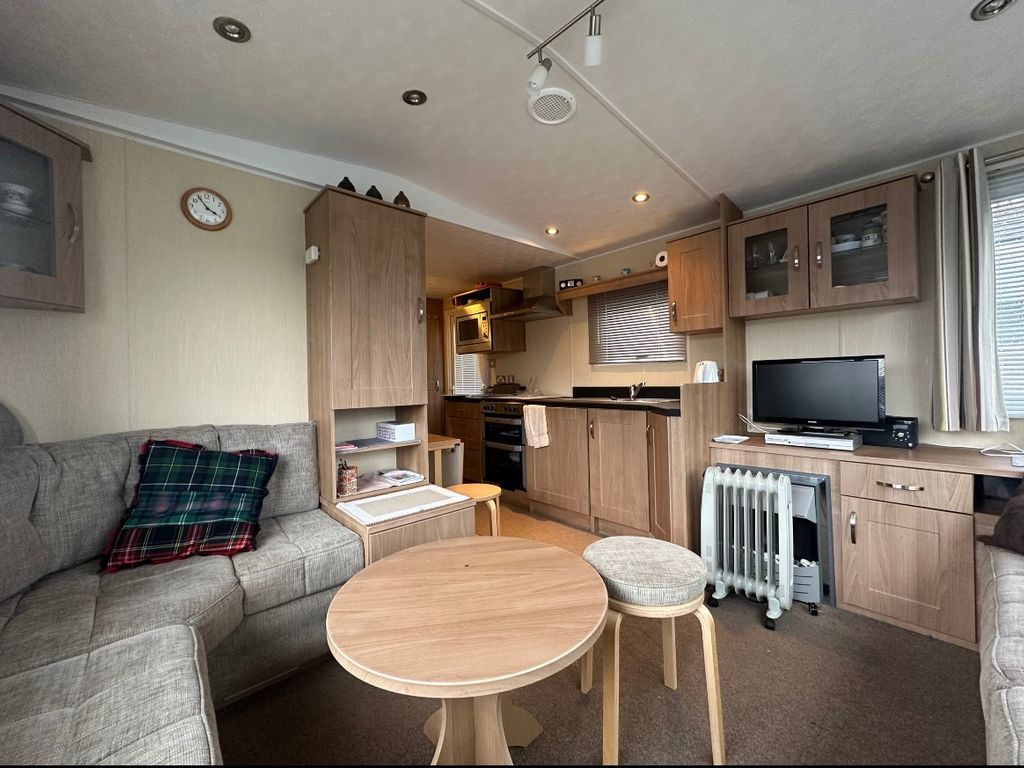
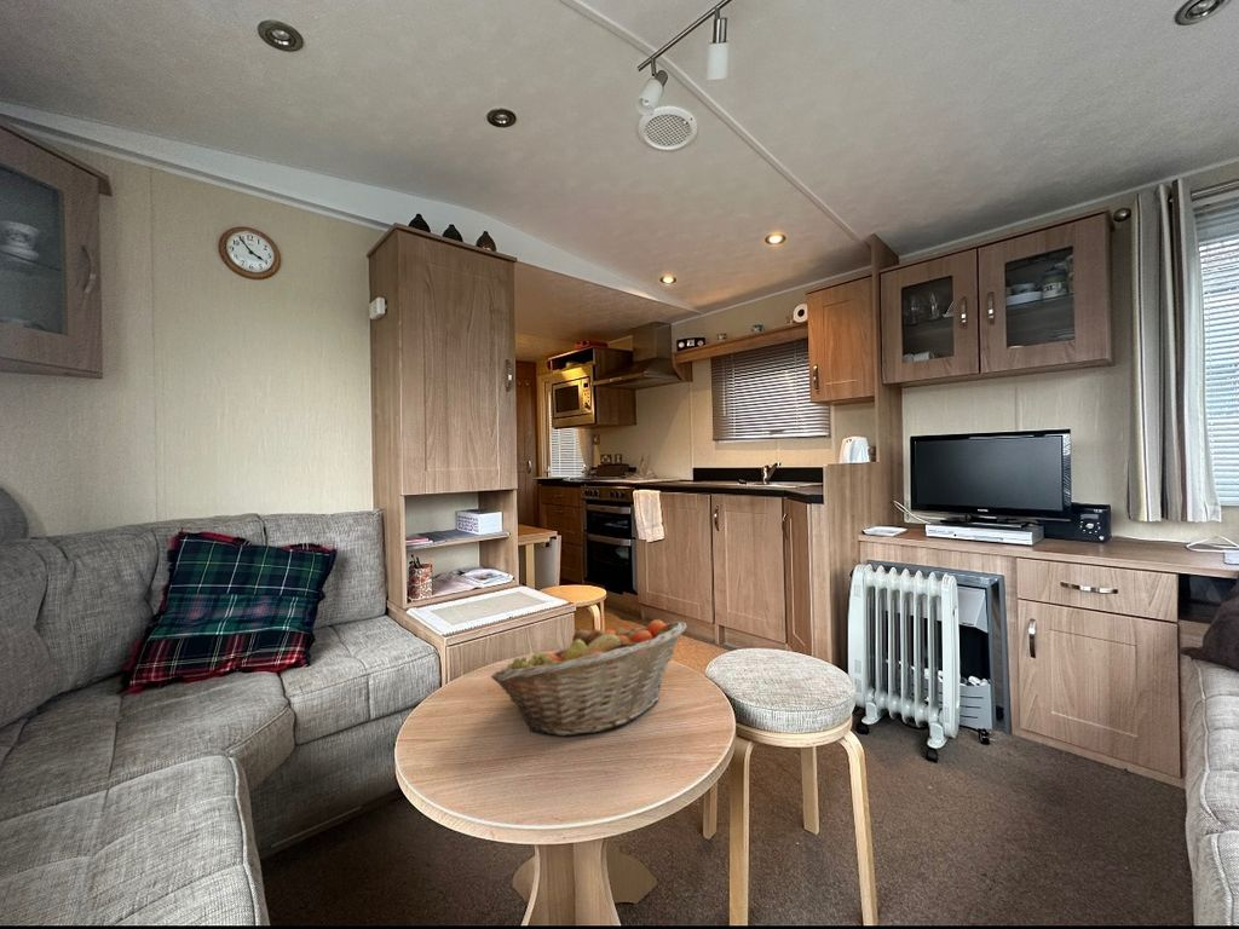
+ fruit basket (594, 664)
